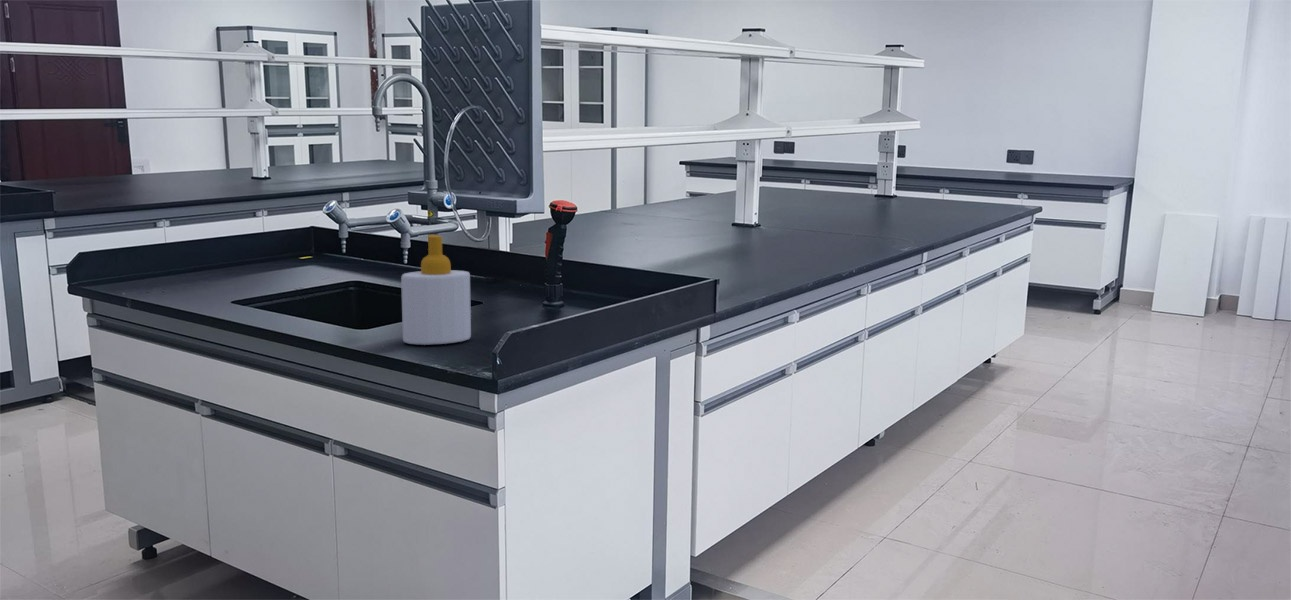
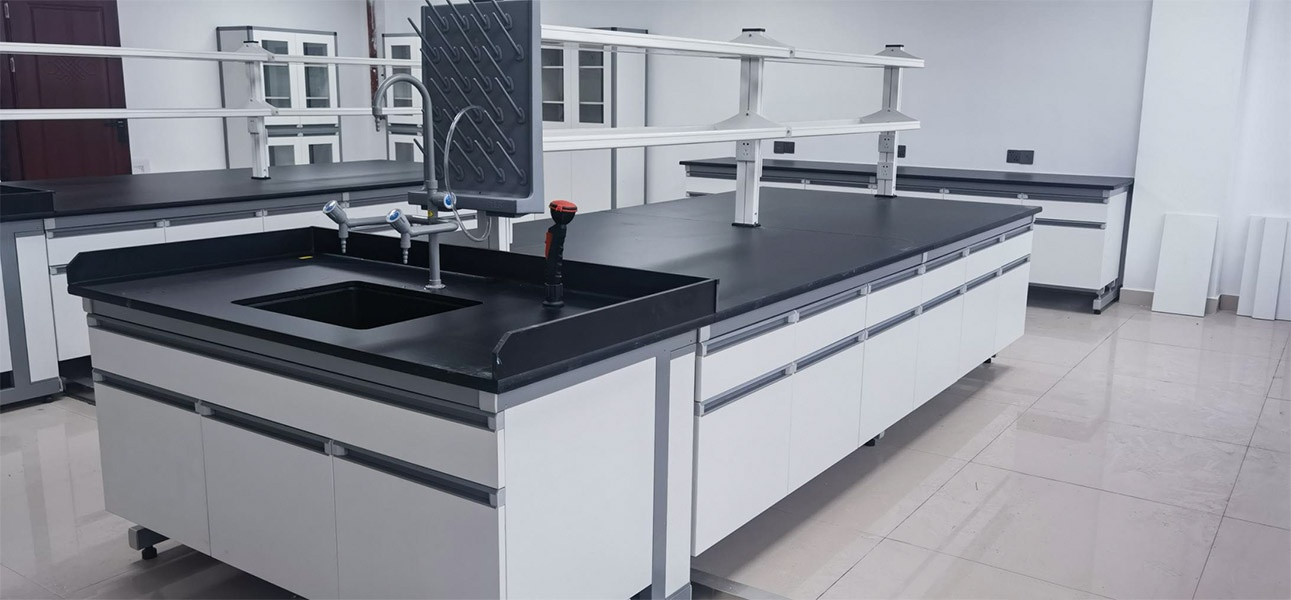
- soap bottle (436, 288)
